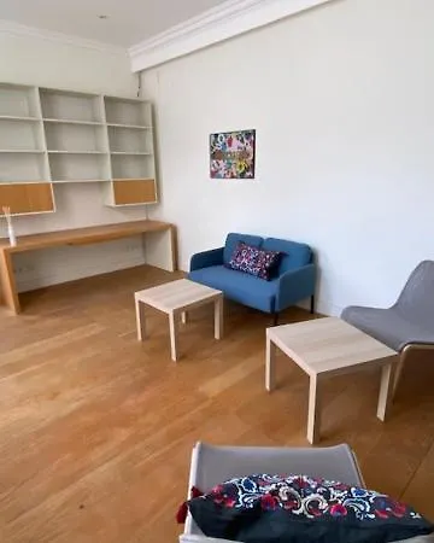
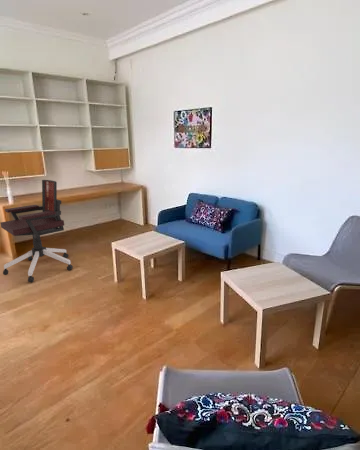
+ office chair (34, 226)
